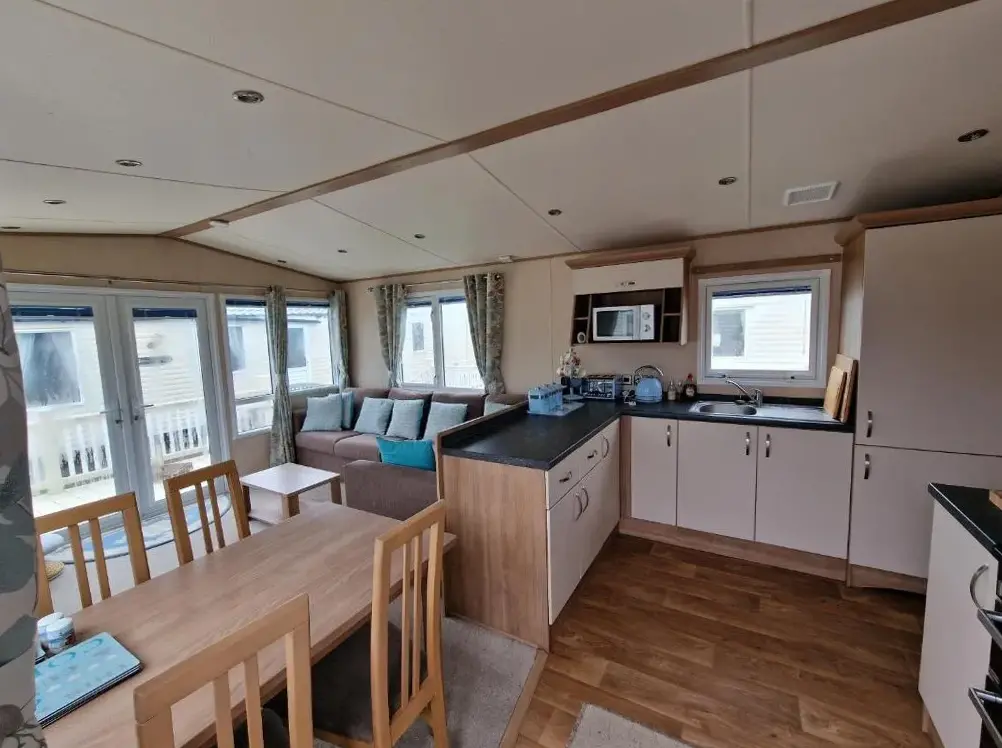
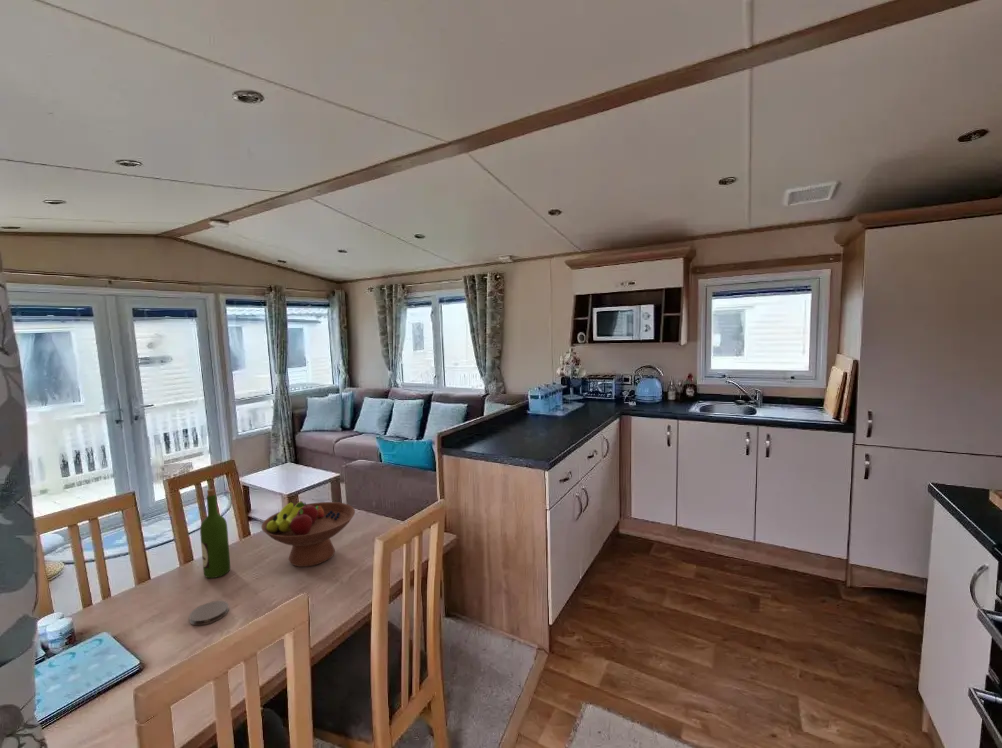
+ coaster (209, 612)
+ wine bottle (214, 531)
+ fruit bowl (310, 529)
